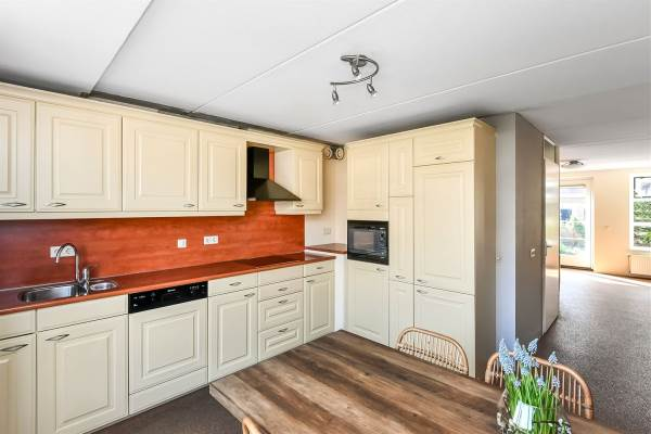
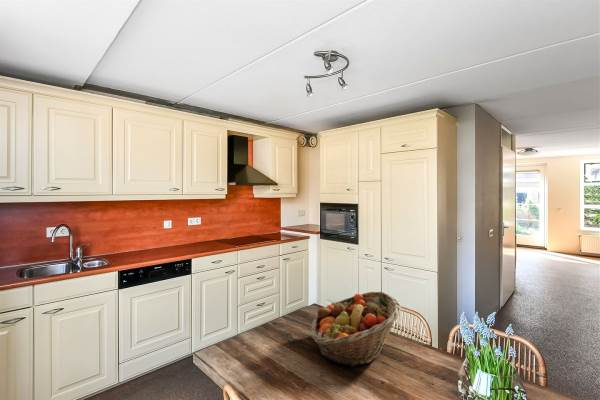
+ fruit basket (354, 322)
